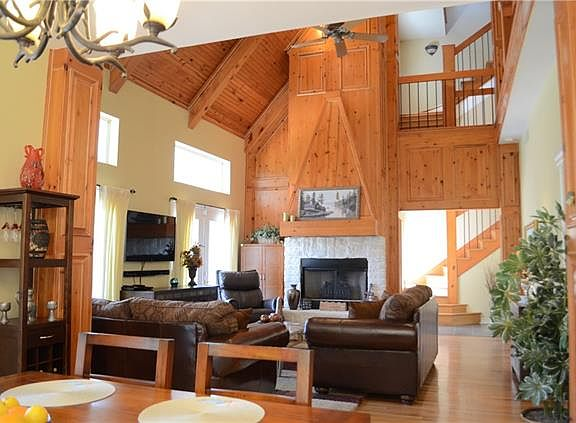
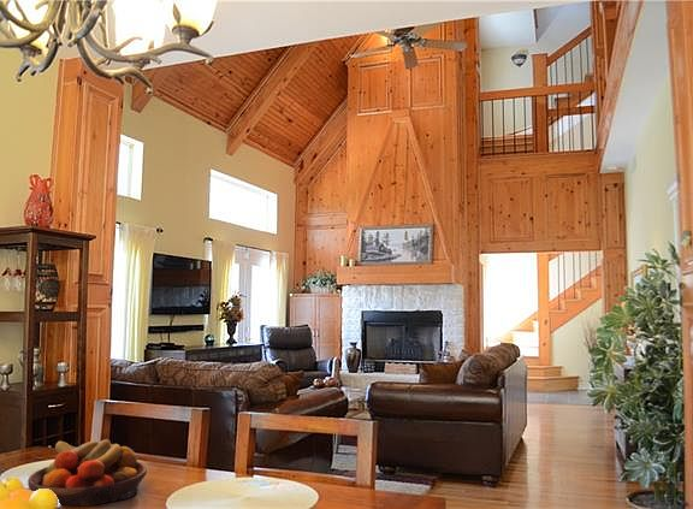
+ fruit bowl (88, 467)
